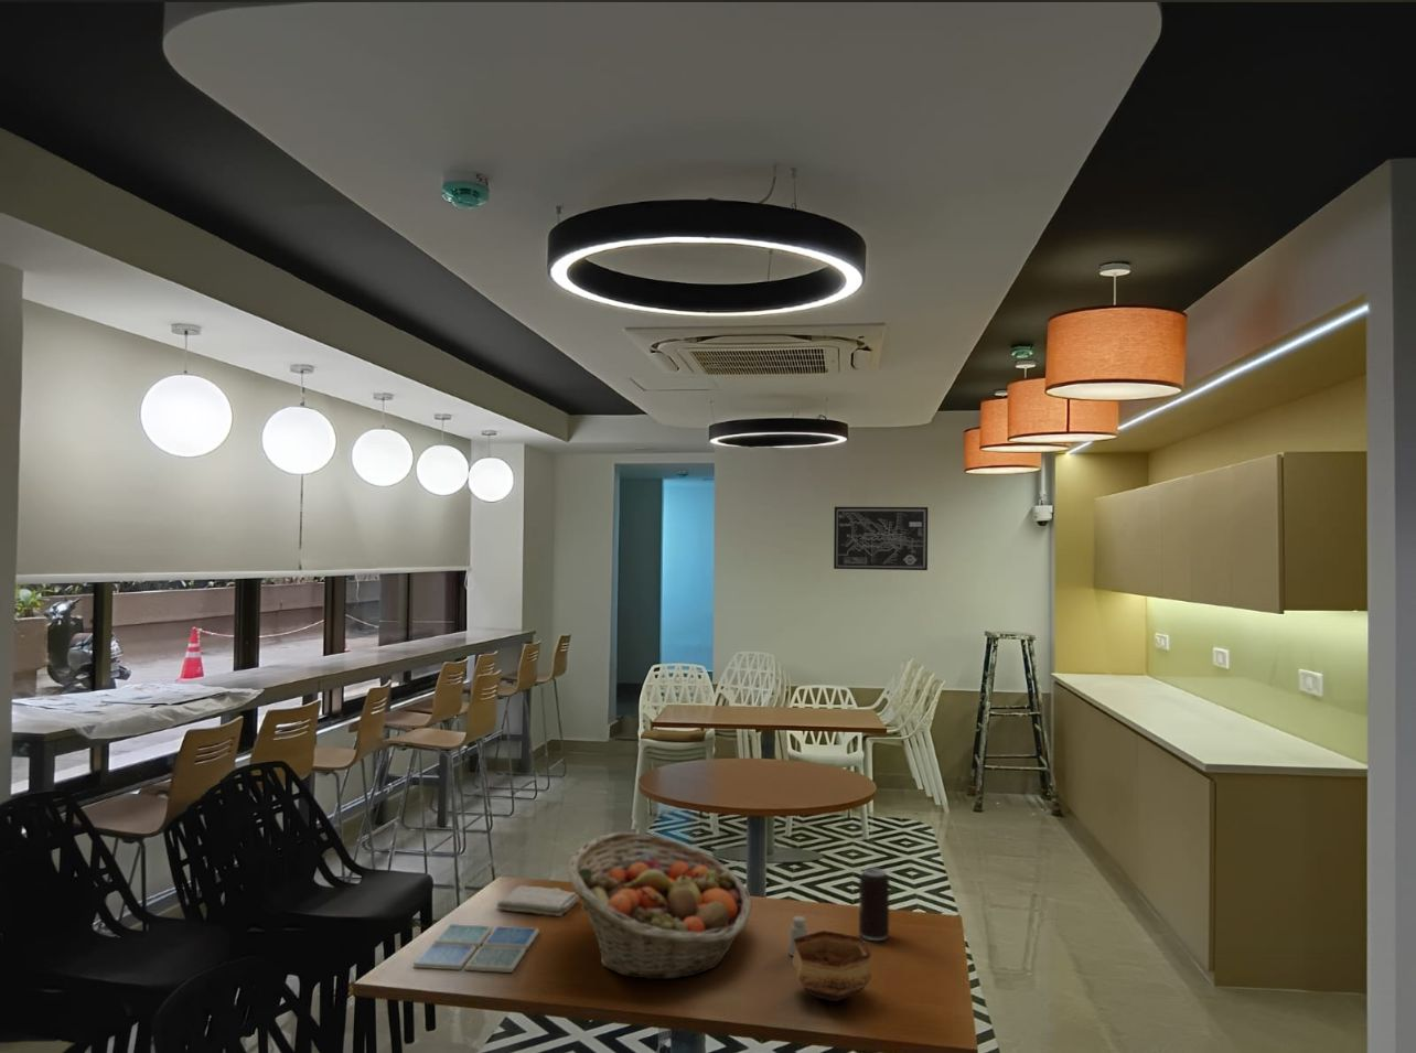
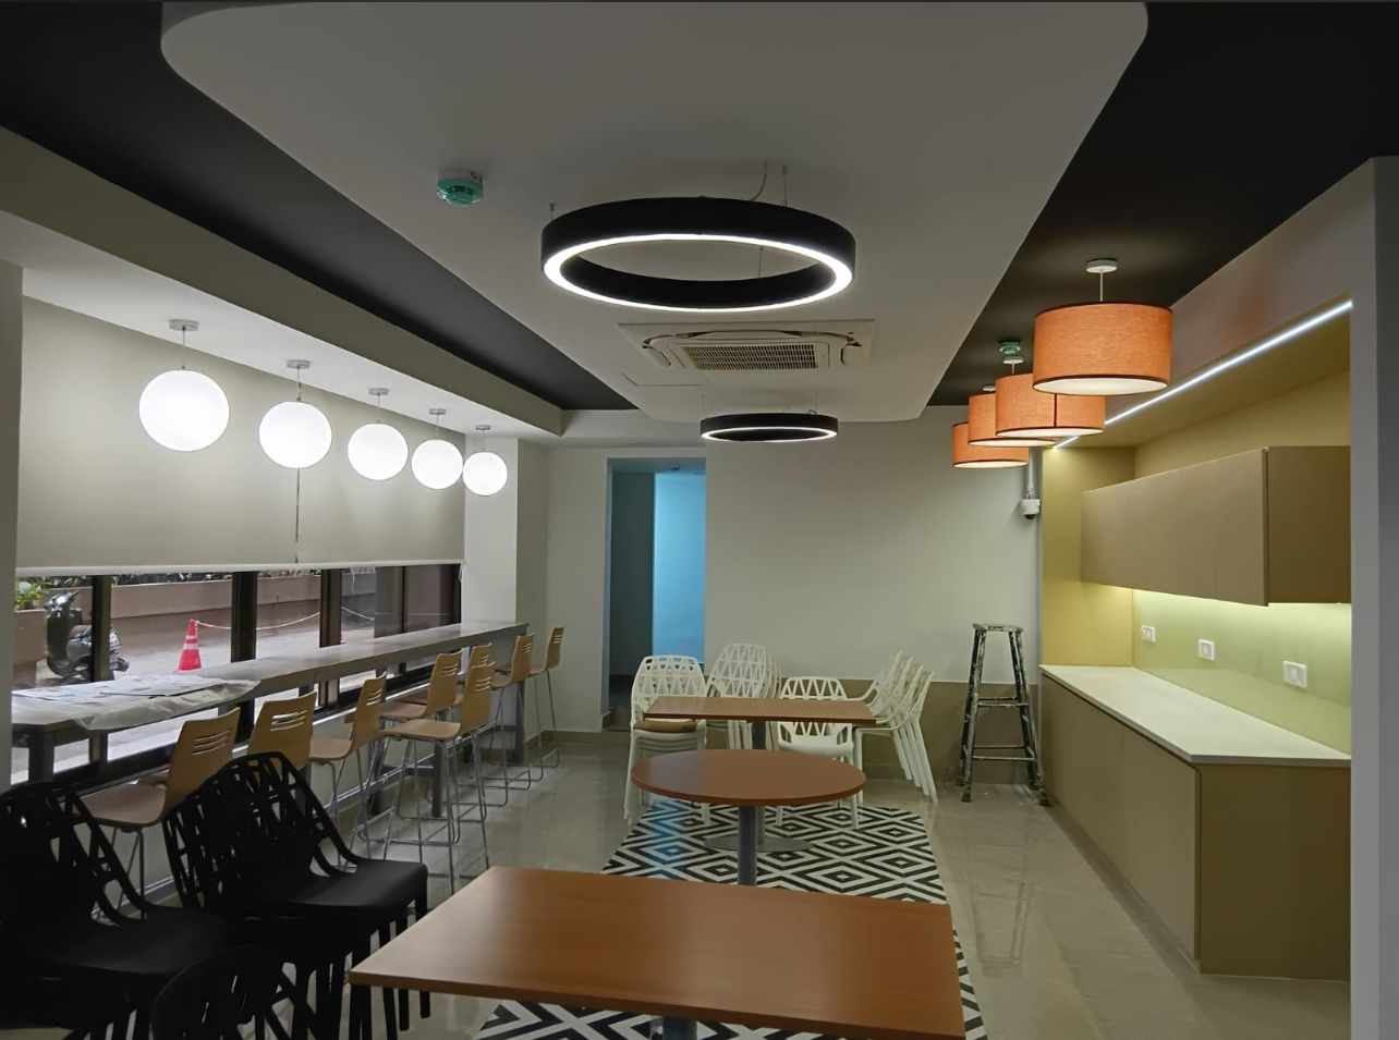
- drink coaster (479, 946)
- fruit basket (660, 899)
- bowl (831, 970)
- saltshaker (799, 935)
- wall art (881, 538)
- washcloth (538, 899)
- beverage can (874, 903)
